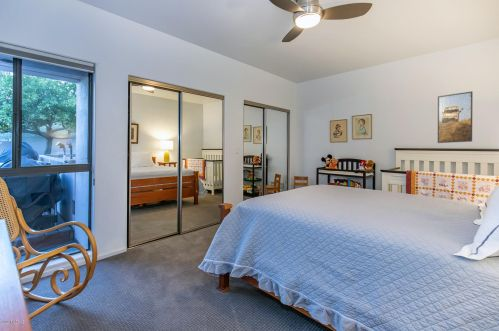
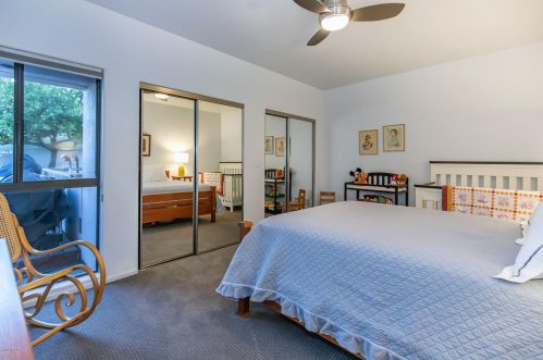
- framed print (454, 118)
